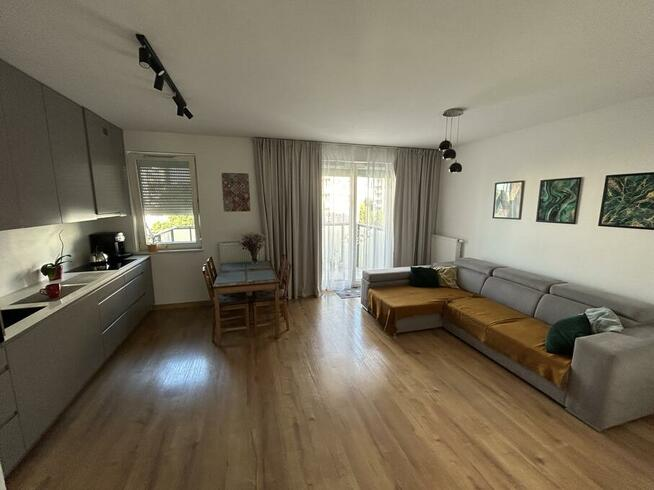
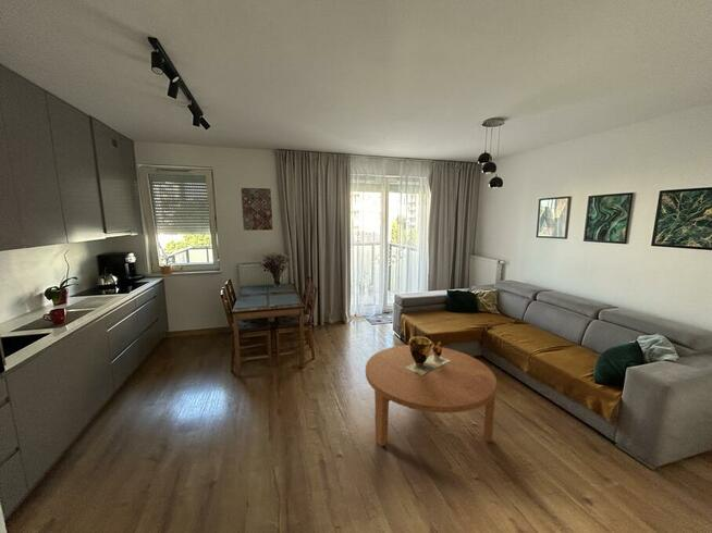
+ clay pot (428, 349)
+ coffee table (427, 395)
